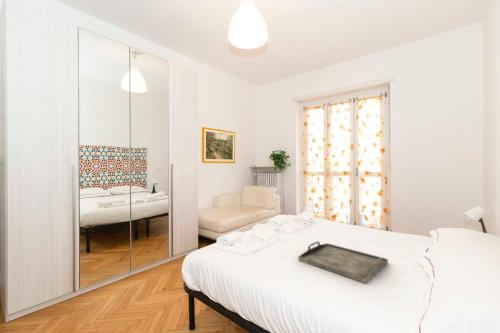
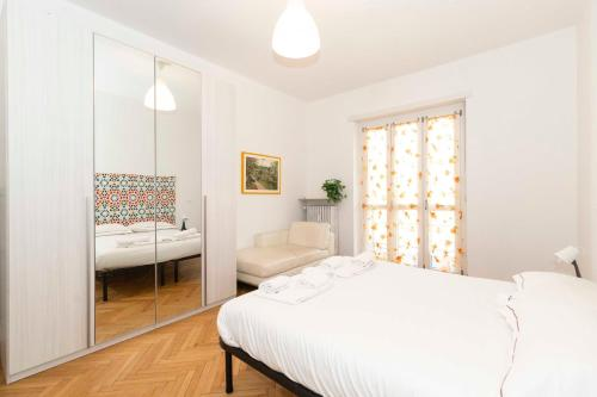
- serving tray (342, 256)
